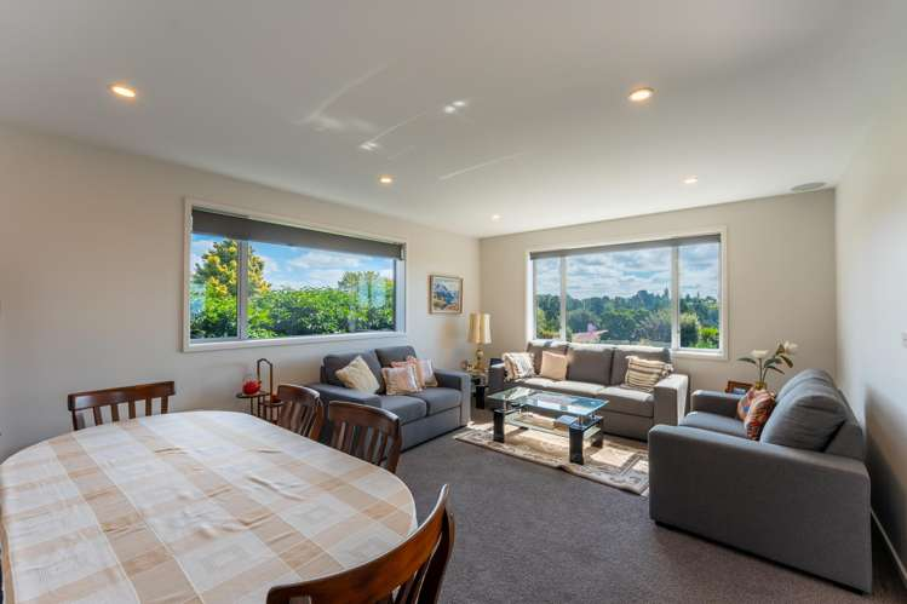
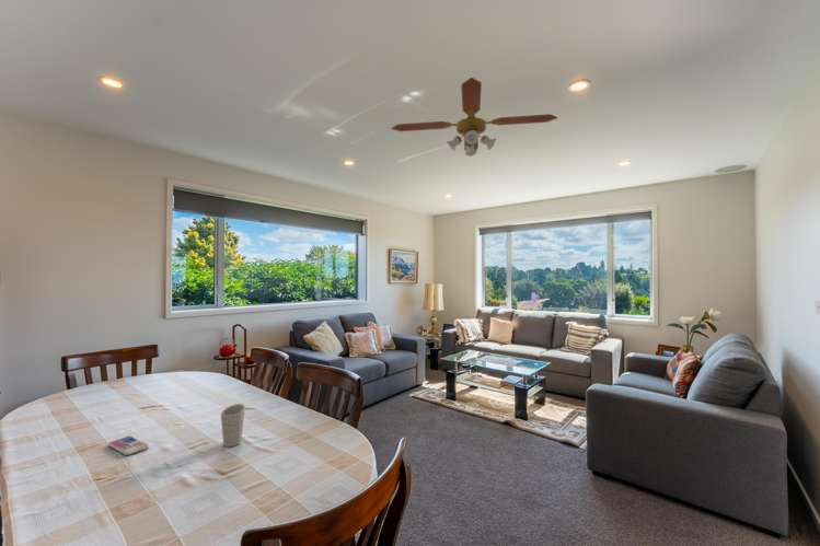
+ ceiling fan (471, 128)
+ smartphone (128, 444)
+ cup (232, 425)
